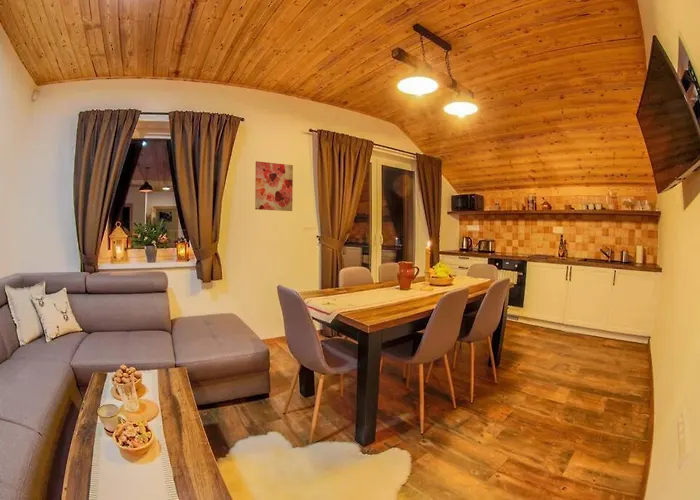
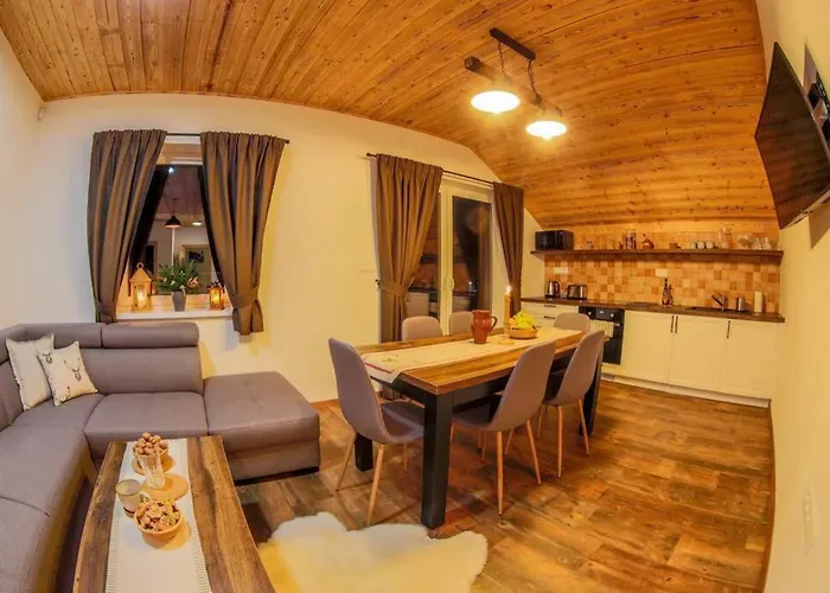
- wall art (274, 186)
